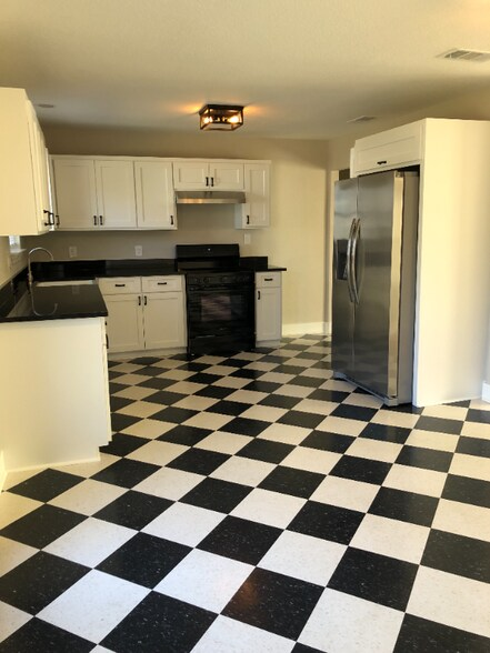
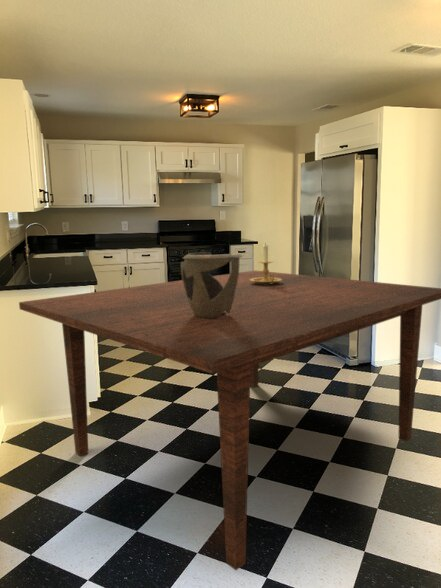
+ decorative bowl (208, 283)
+ candle holder (265, 263)
+ table (243, 372)
